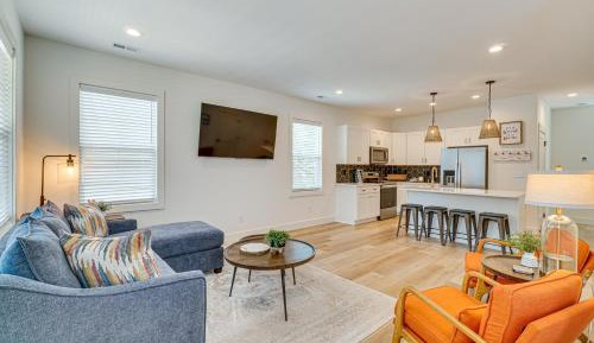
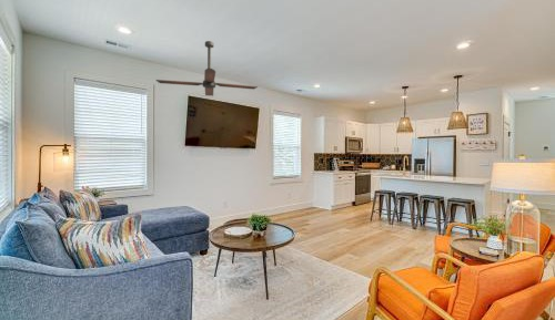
+ ceiling fan (209, 65)
